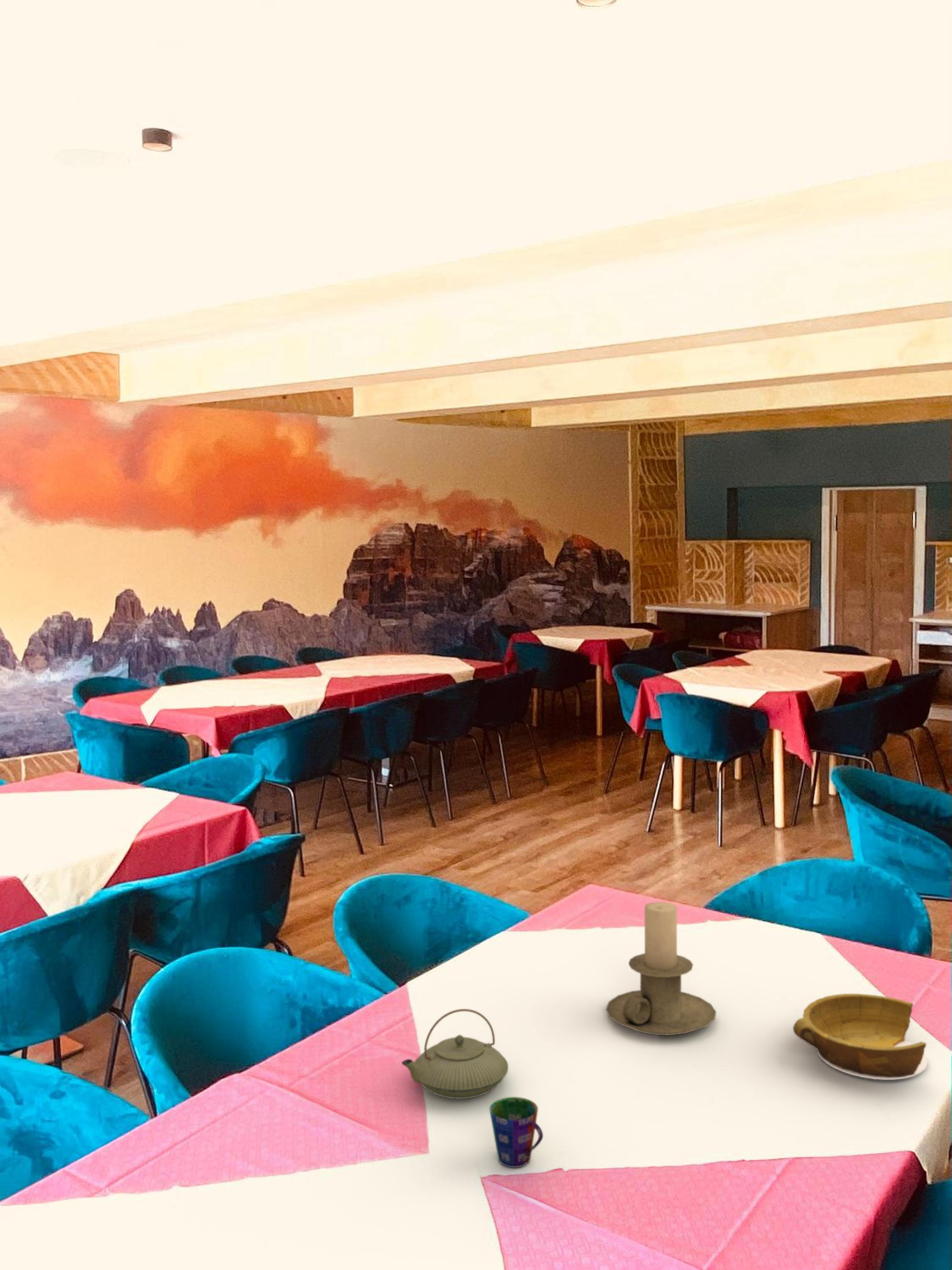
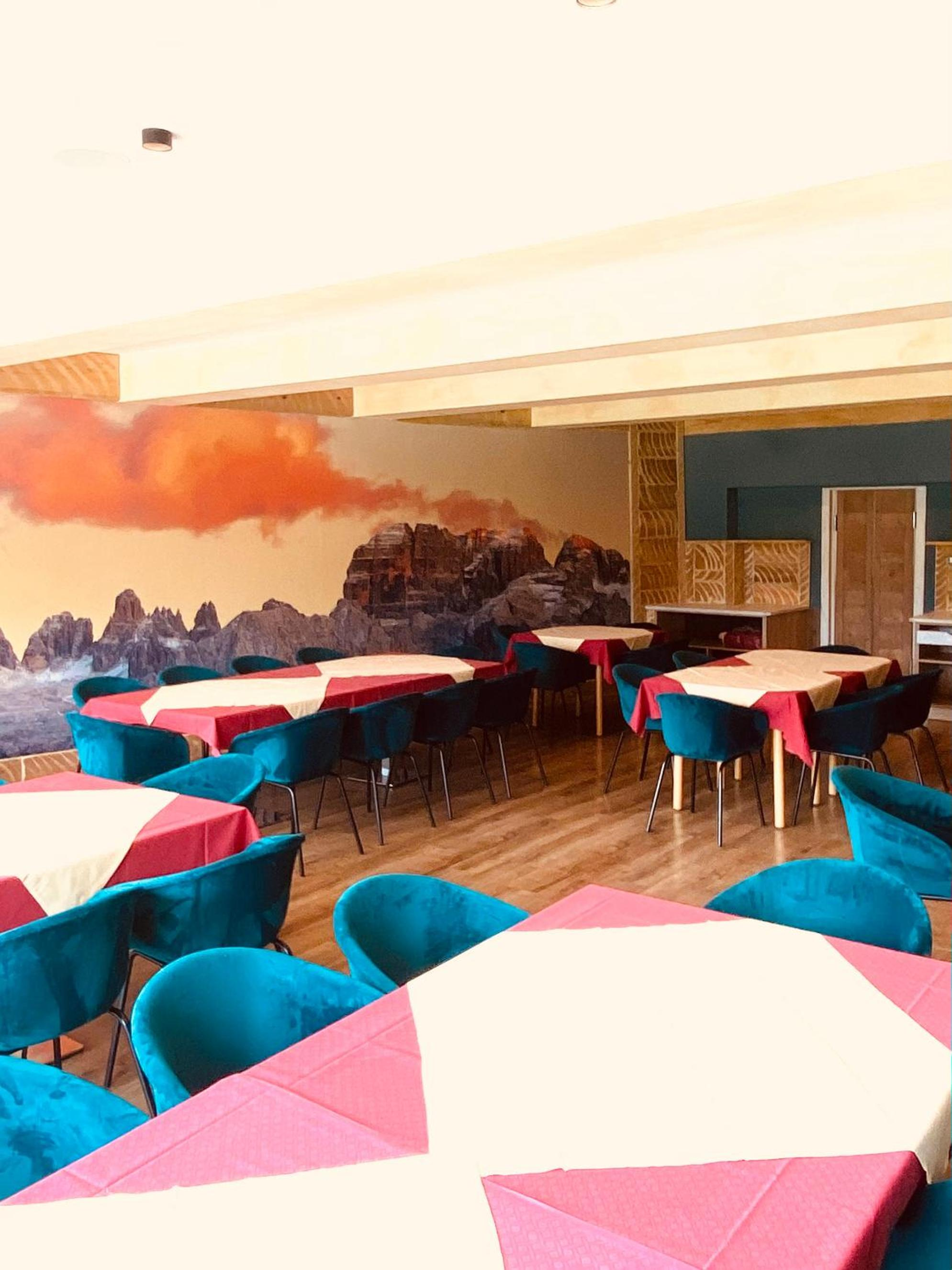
- bowl (869, 1038)
- cup (519, 1136)
- teapot (454, 1048)
- candle holder (661, 961)
